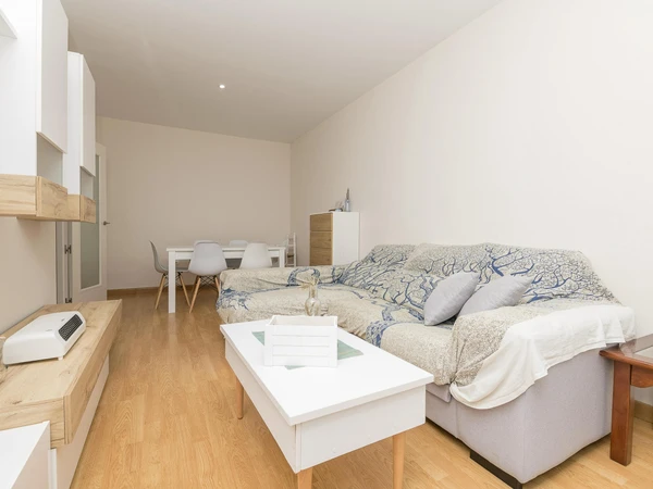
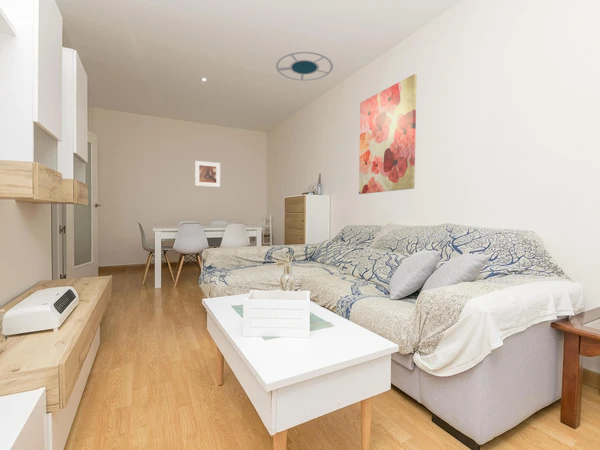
+ wall art (384, 141)
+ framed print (207, 174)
+ ceiling lamp (304, 64)
